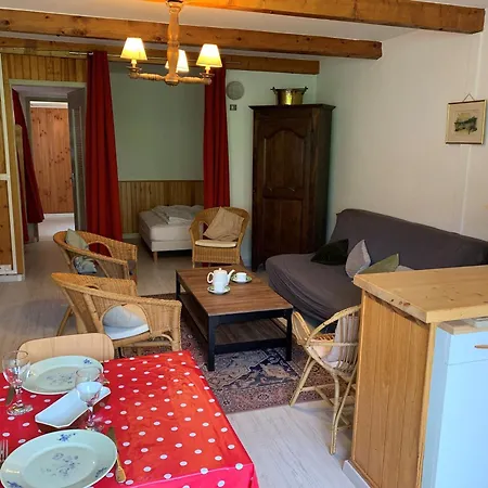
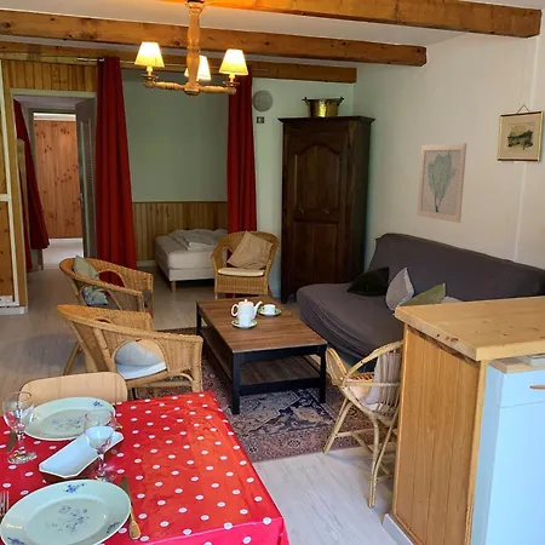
+ wall art (440, 182)
